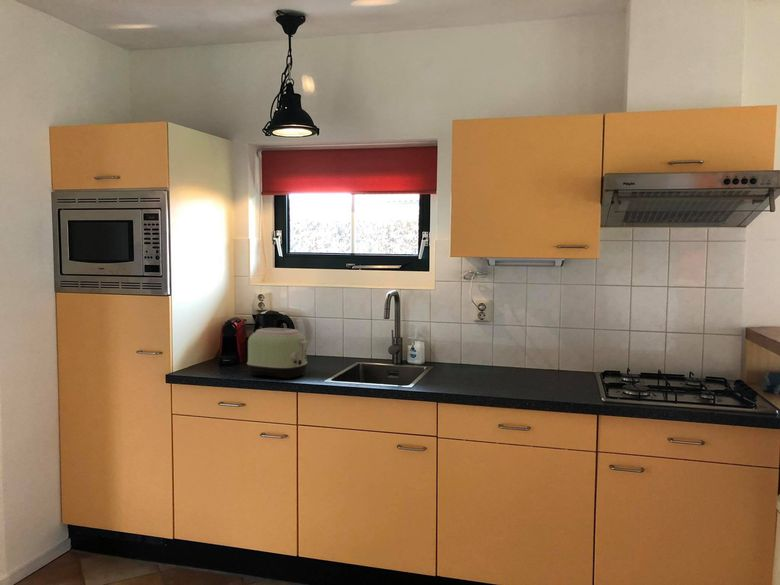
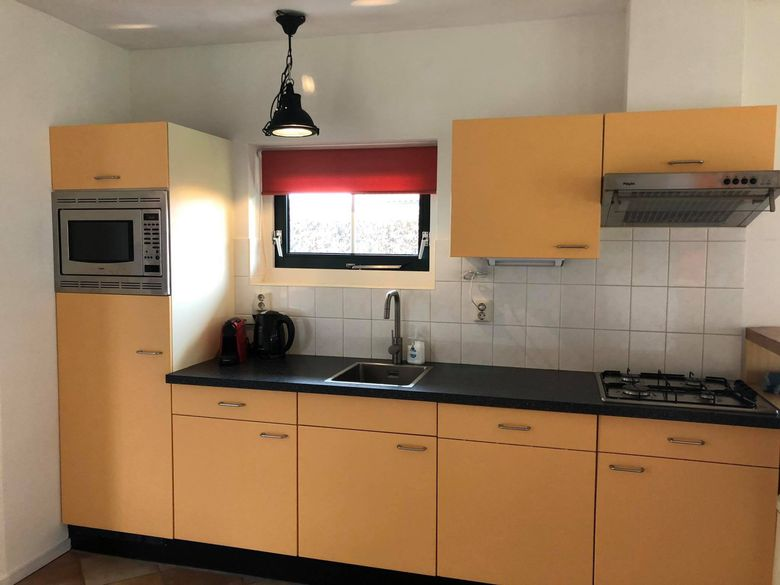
- toaster (279, 352)
